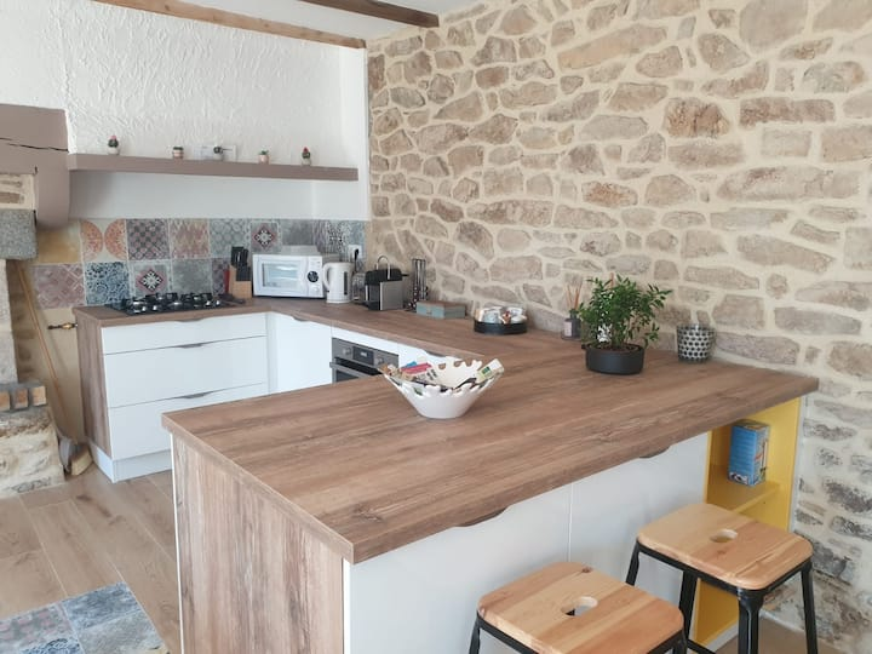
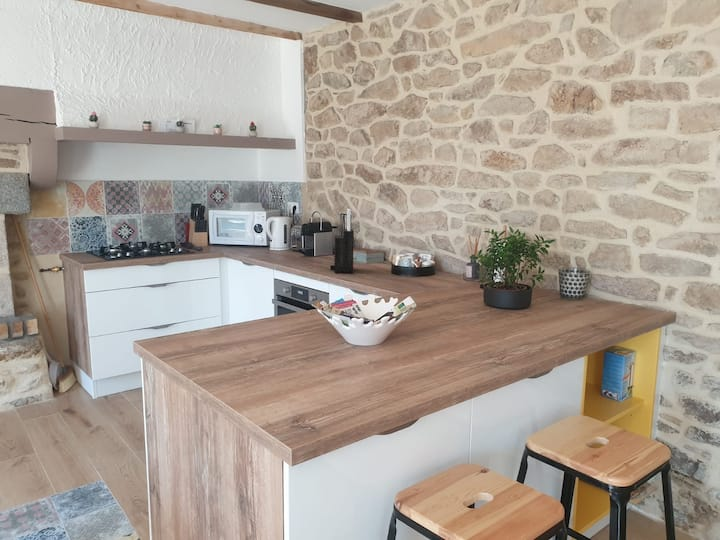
+ knife block (341, 240)
